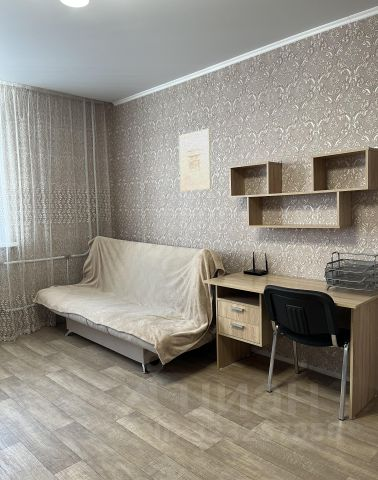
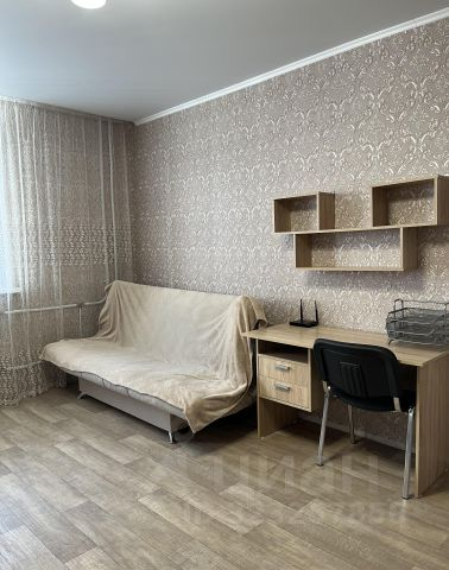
- wall art (194, 161)
